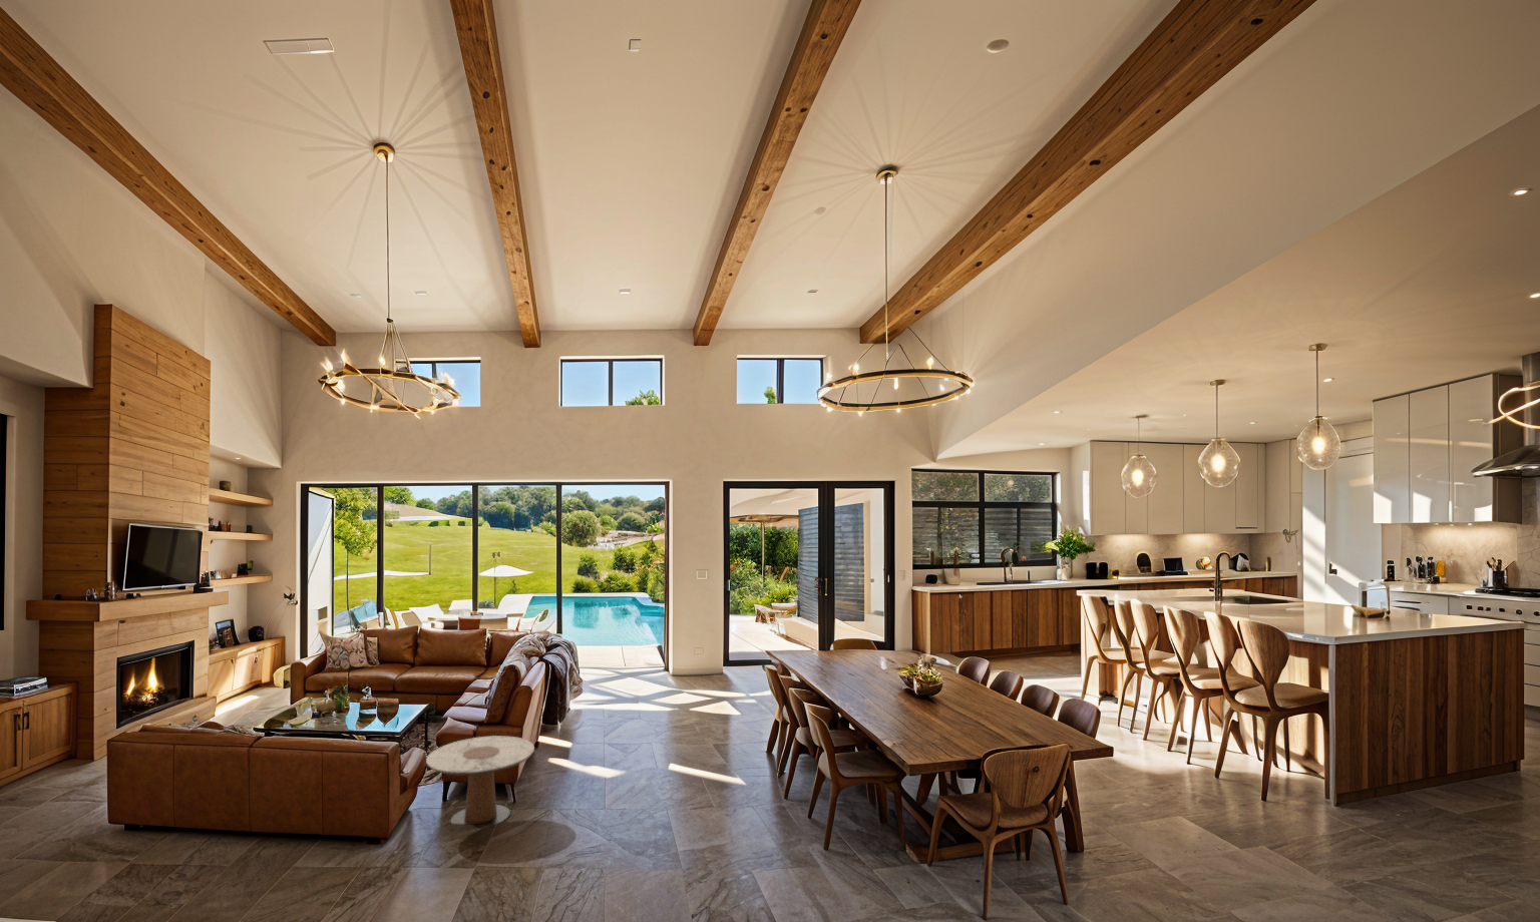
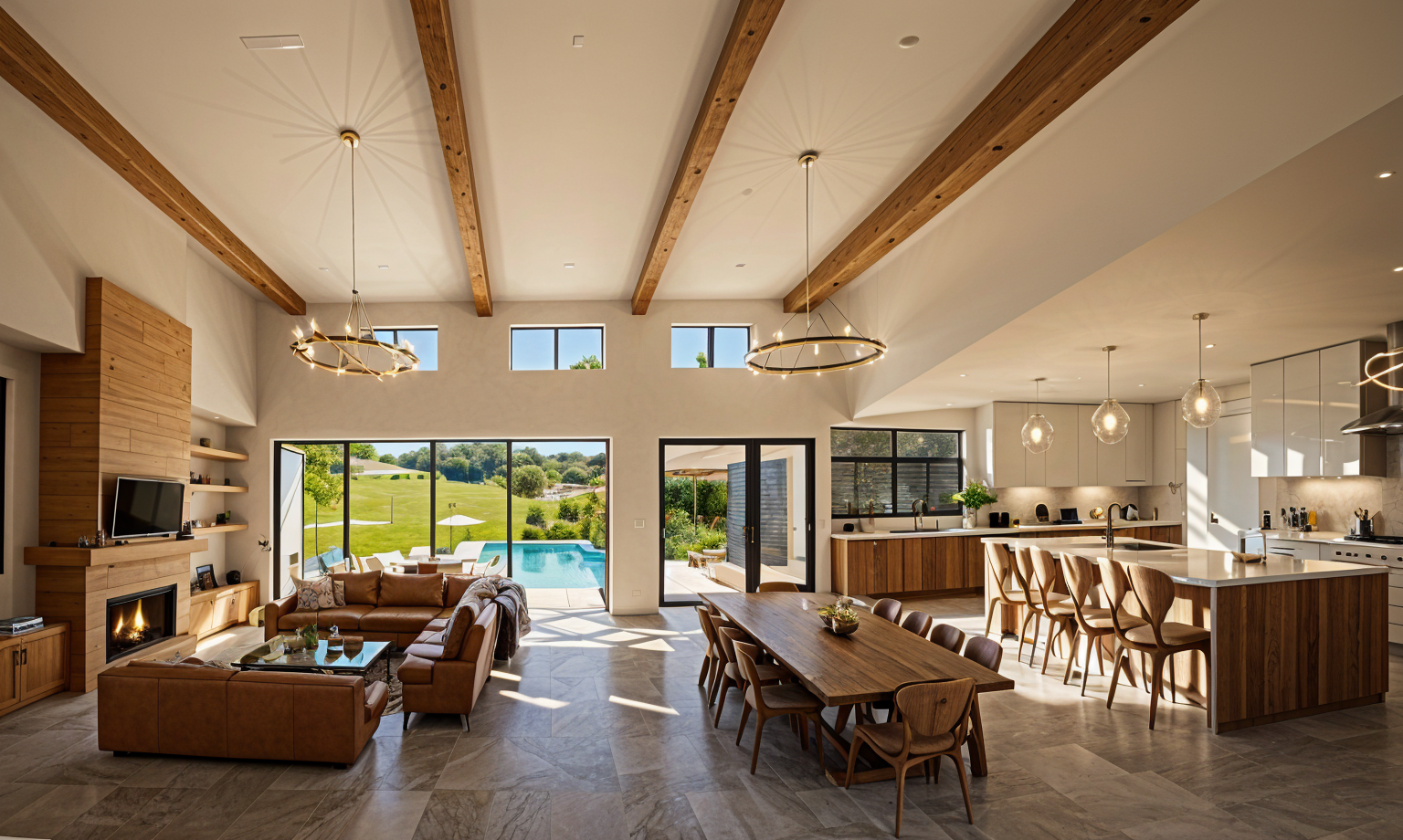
- side table (481, 784)
